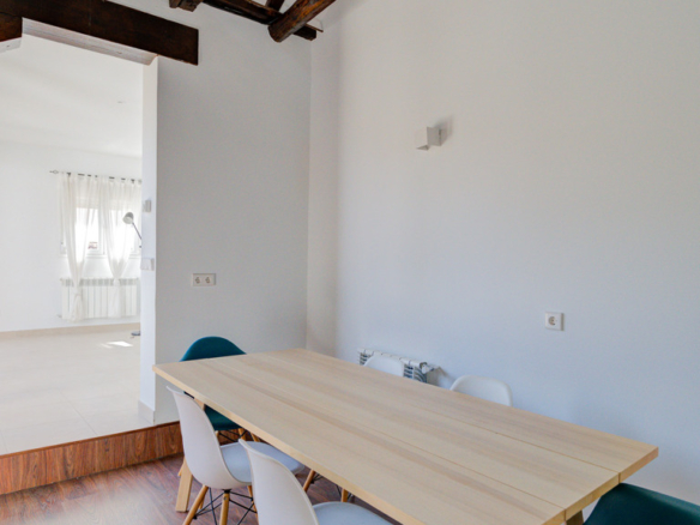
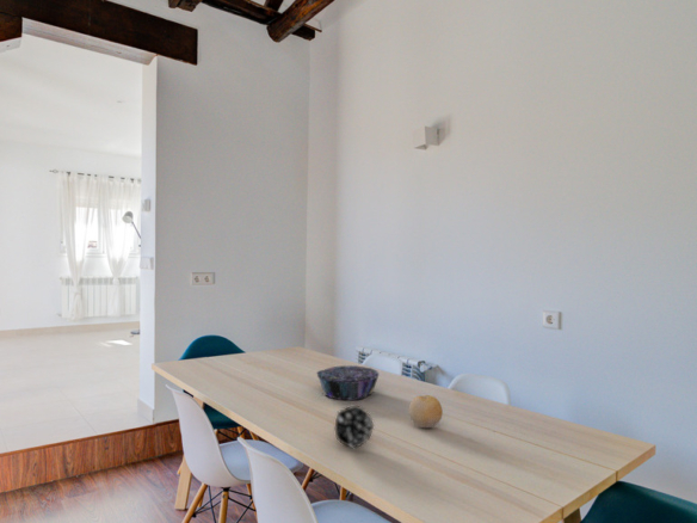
+ decorative ball (351, 423)
+ fruit (425, 411)
+ decorative bowl (347, 382)
